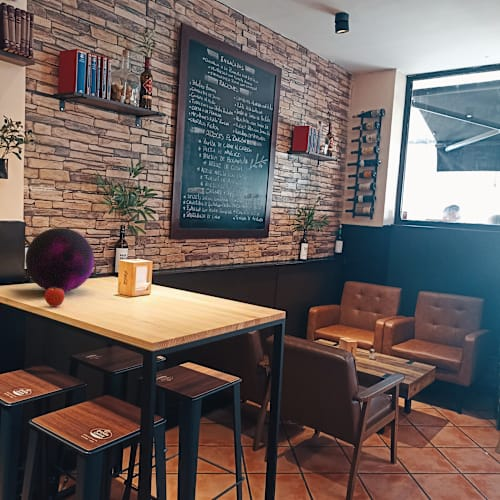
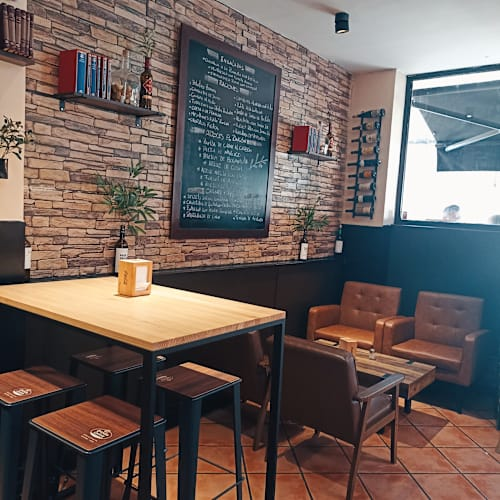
- decorative orb (60, 260)
- fruit (54, 296)
